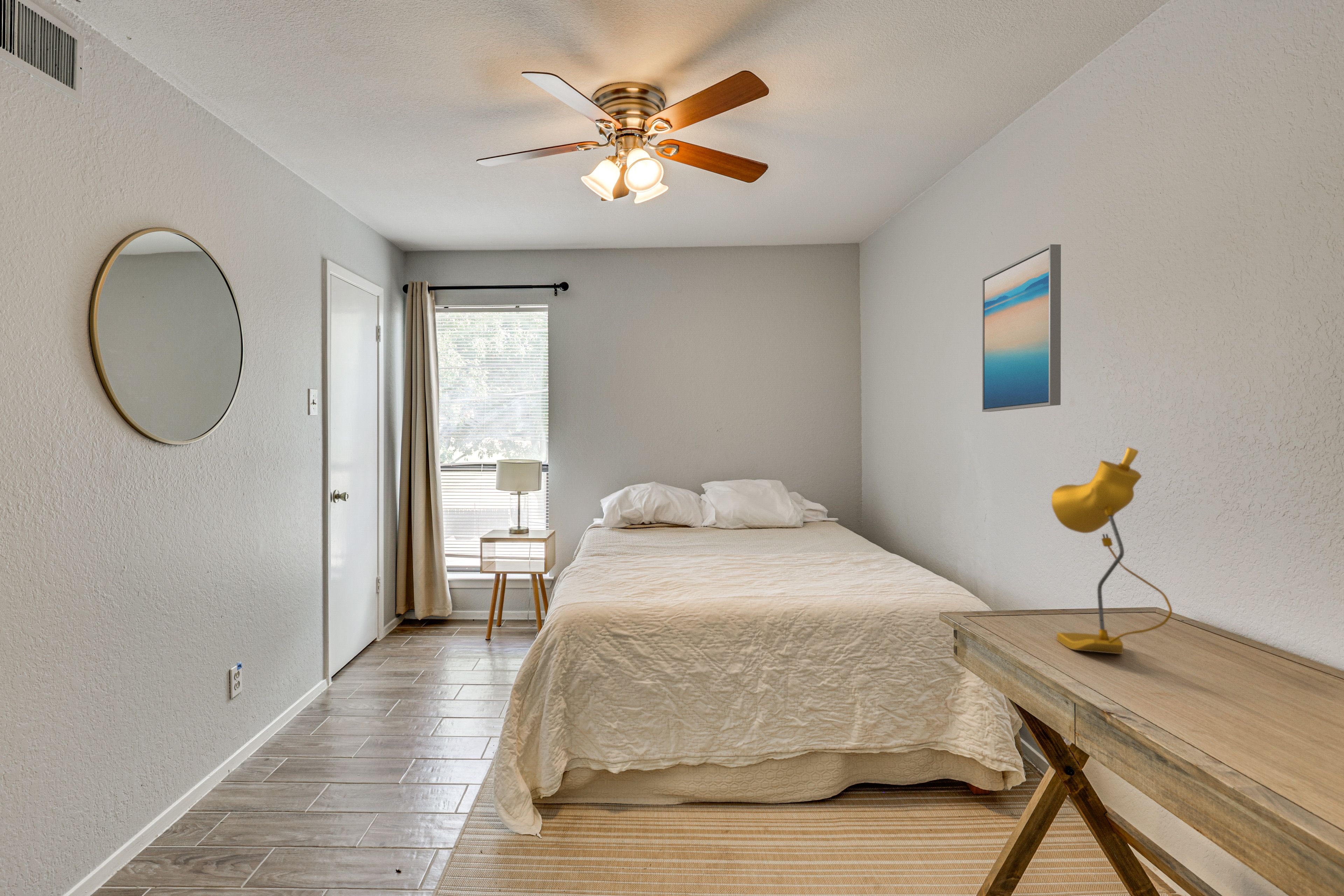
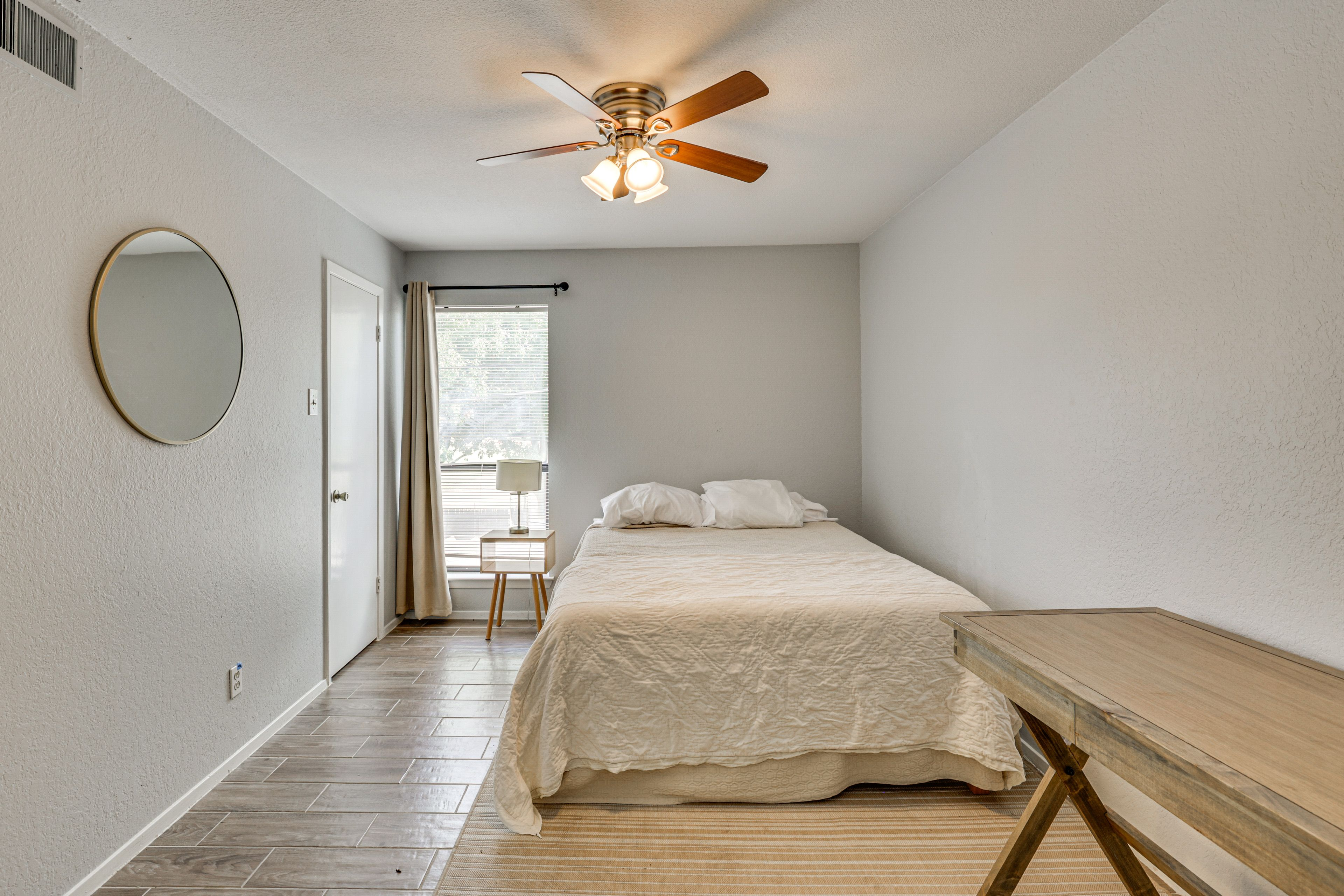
- wall art (1018, 336)
- desk lamp (1109, 549)
